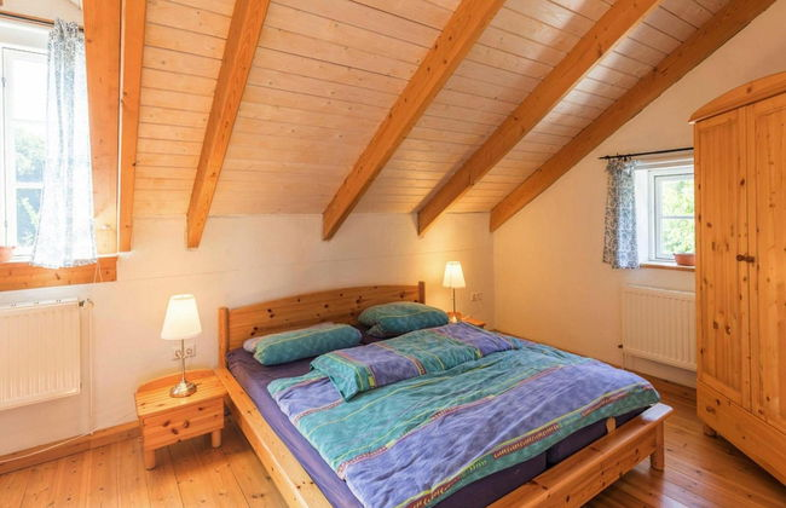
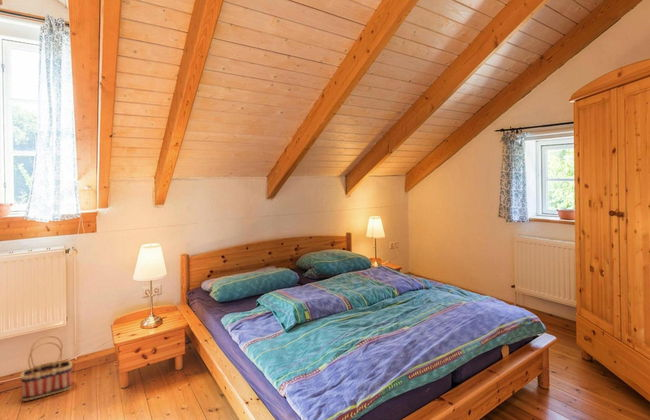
+ basket (47, 365)
